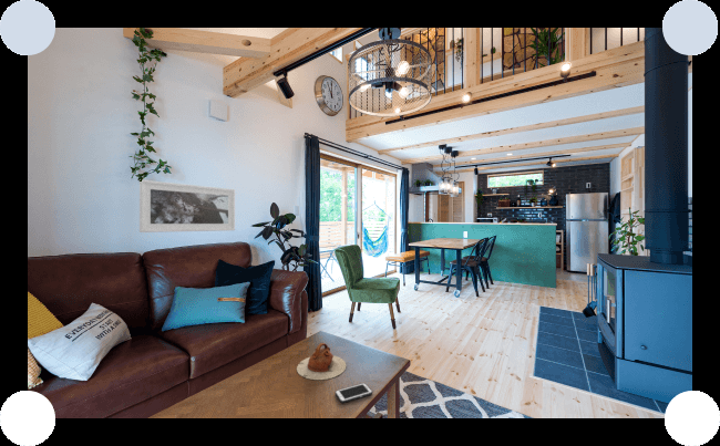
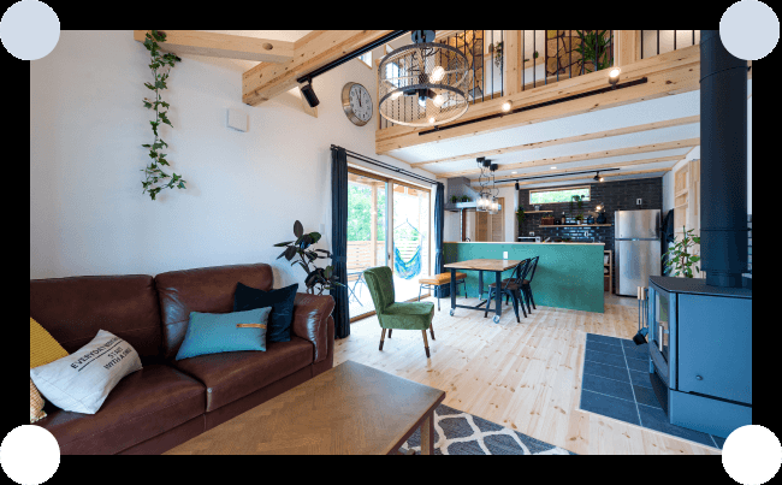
- teapot (321, 355)
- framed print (193, 208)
- cell phone (353, 392)
